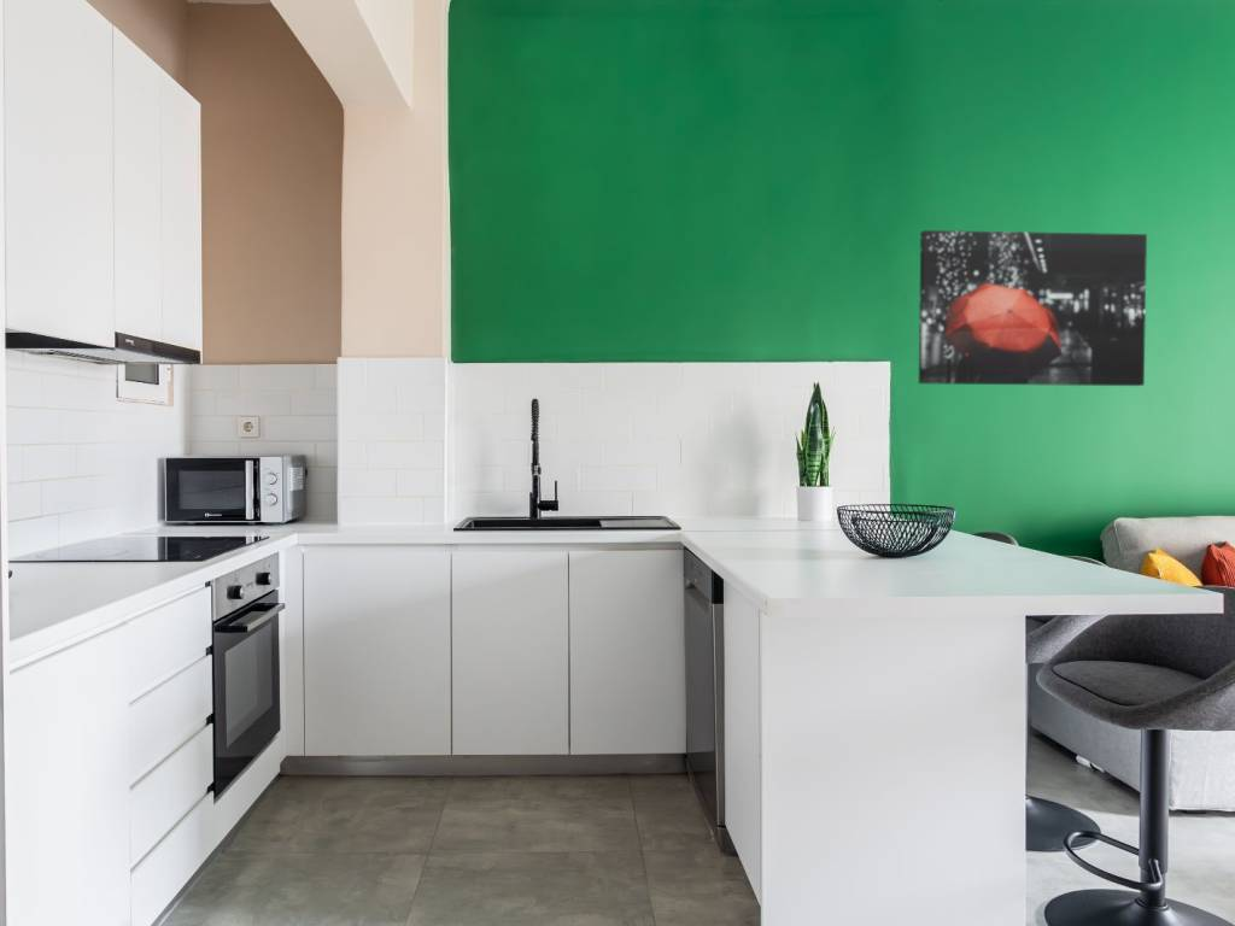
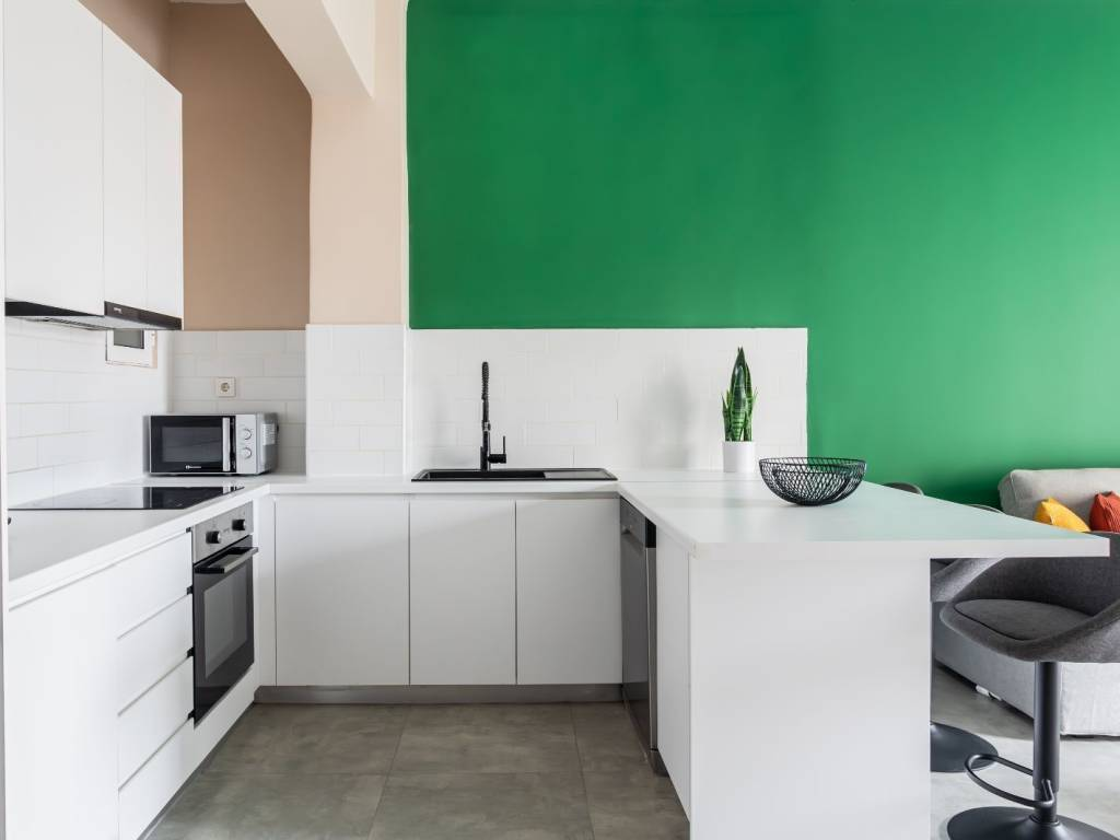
- wall art (1032, 309)
